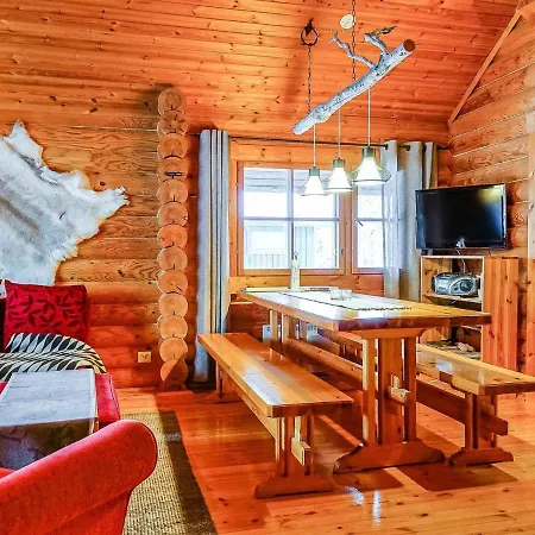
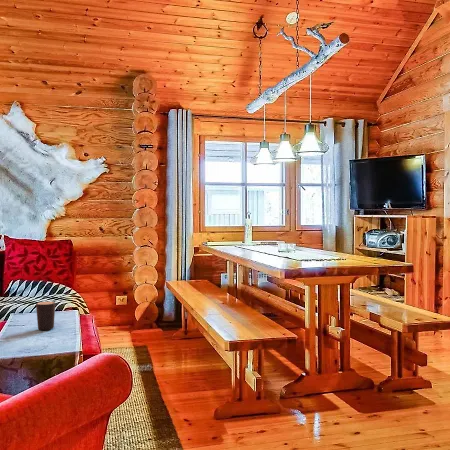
+ mug (46, 315)
